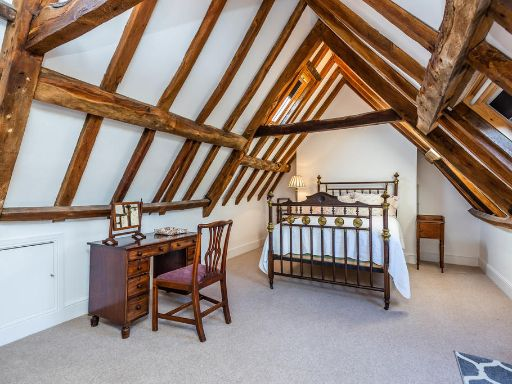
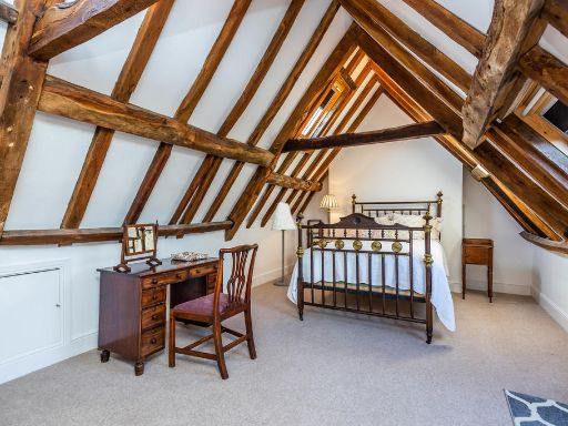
+ floor lamp (283, 243)
